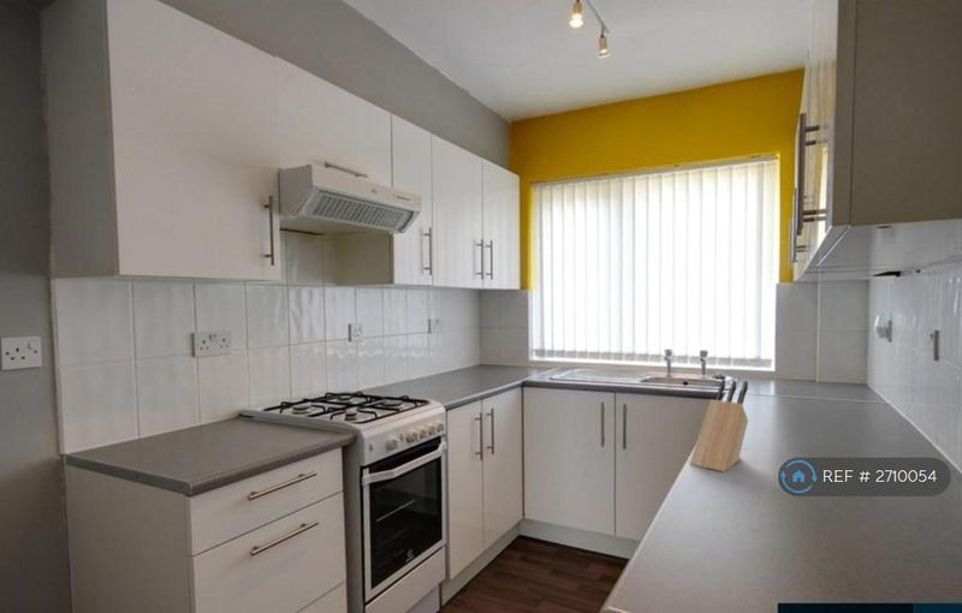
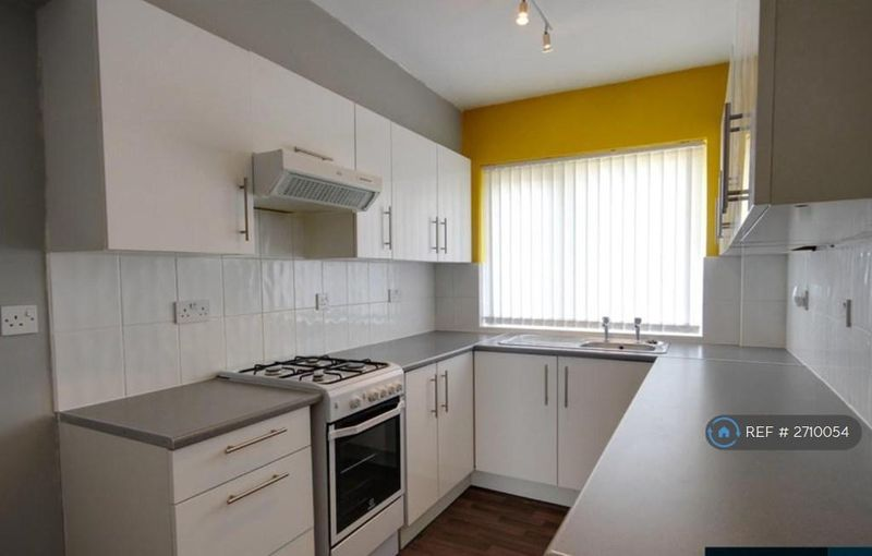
- knife block (721, 421)
